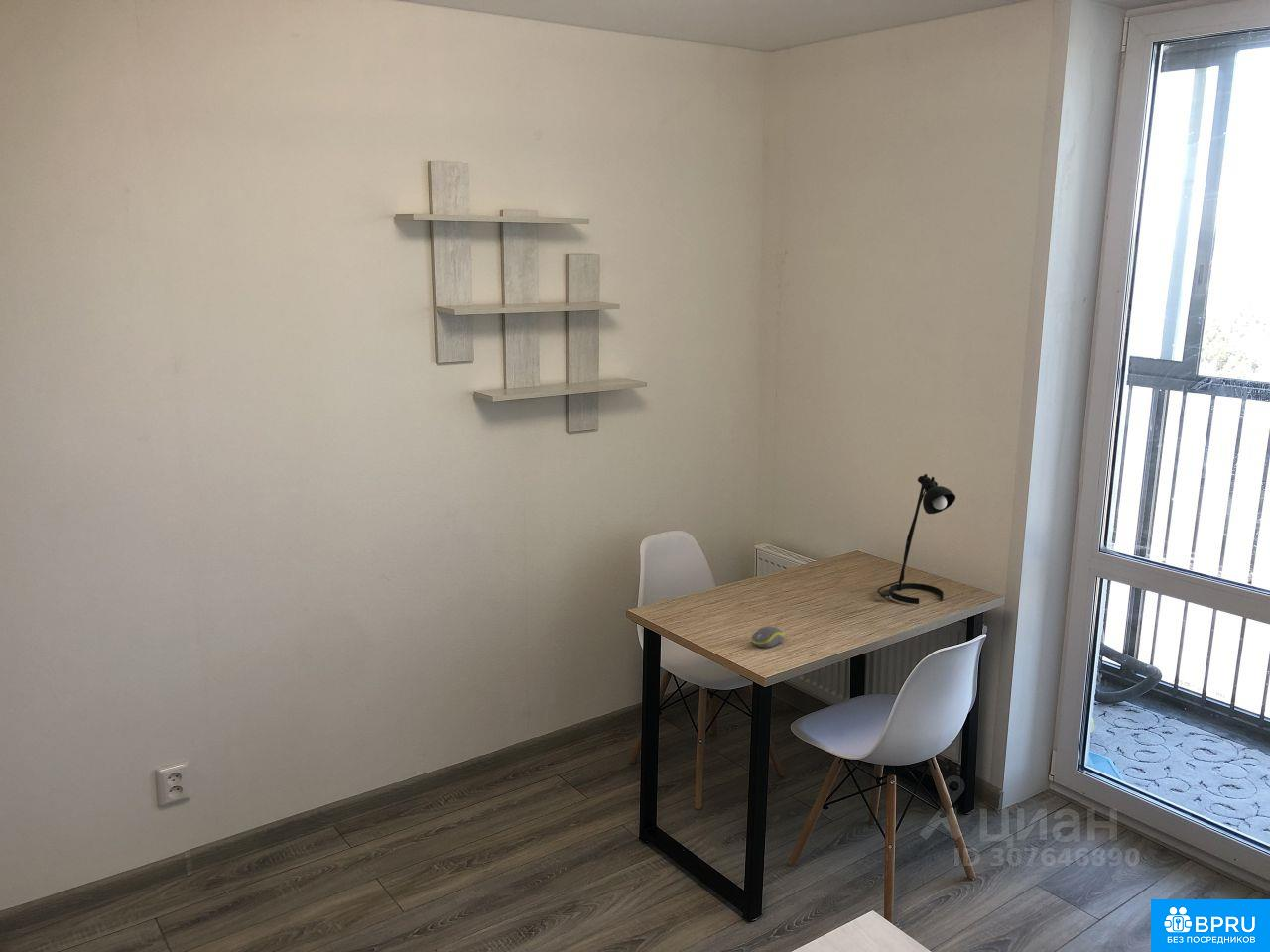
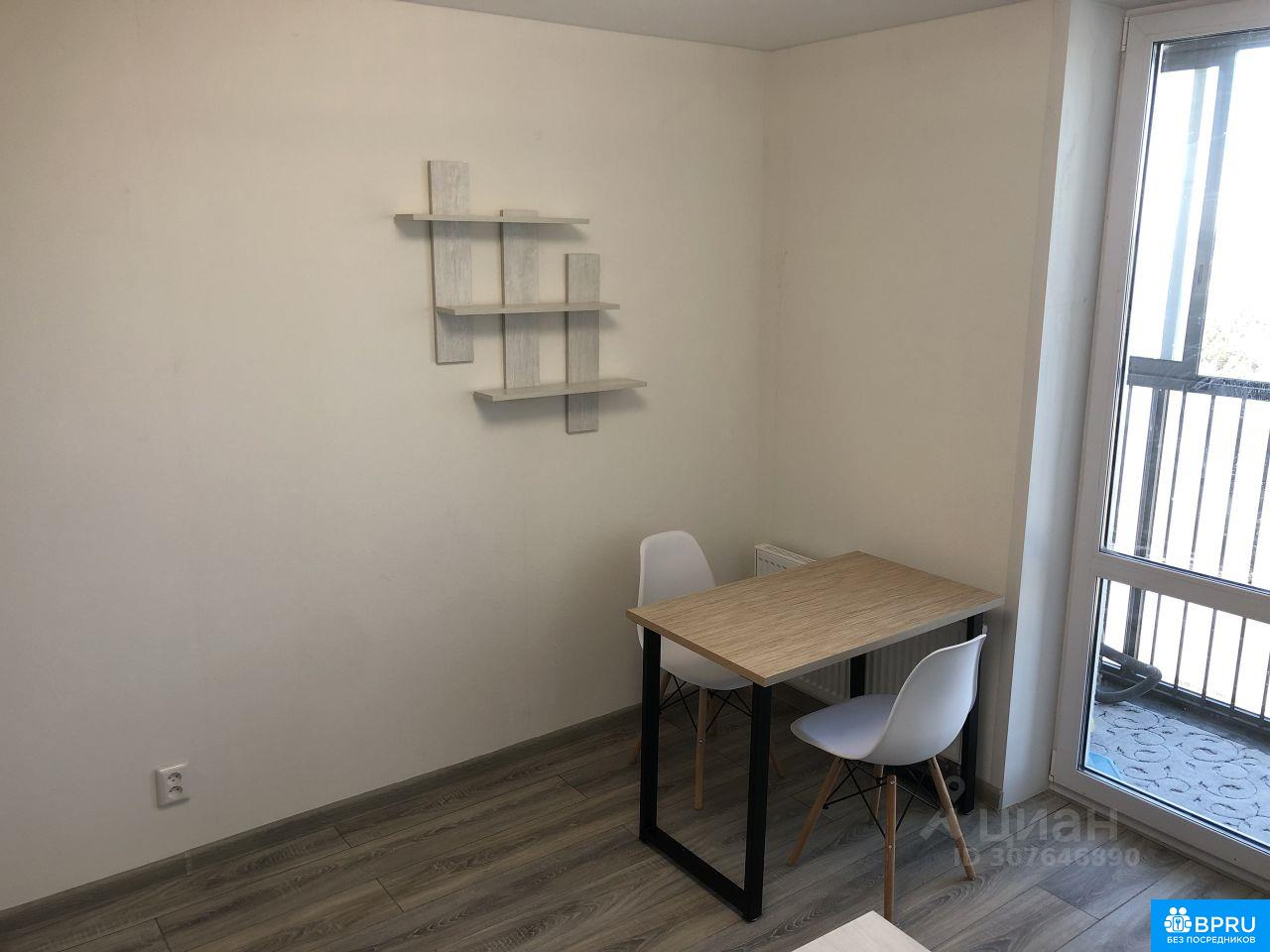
- computer mouse (767, 635)
- desk lamp (912, 536)
